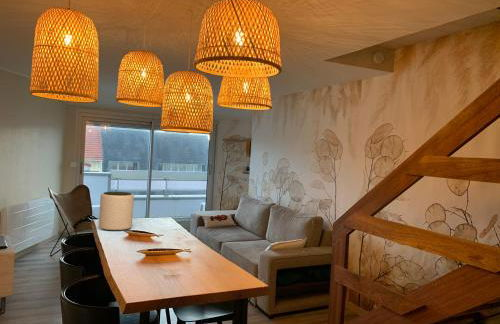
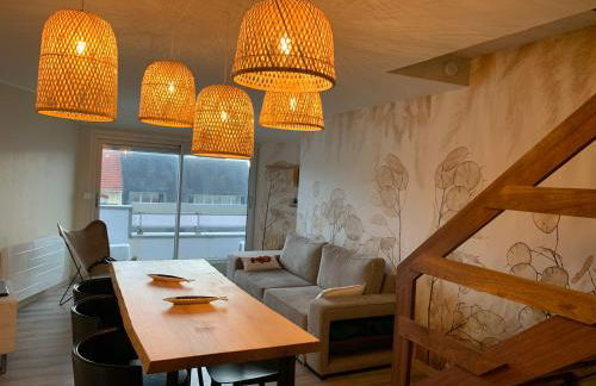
- plant pot (116, 210)
